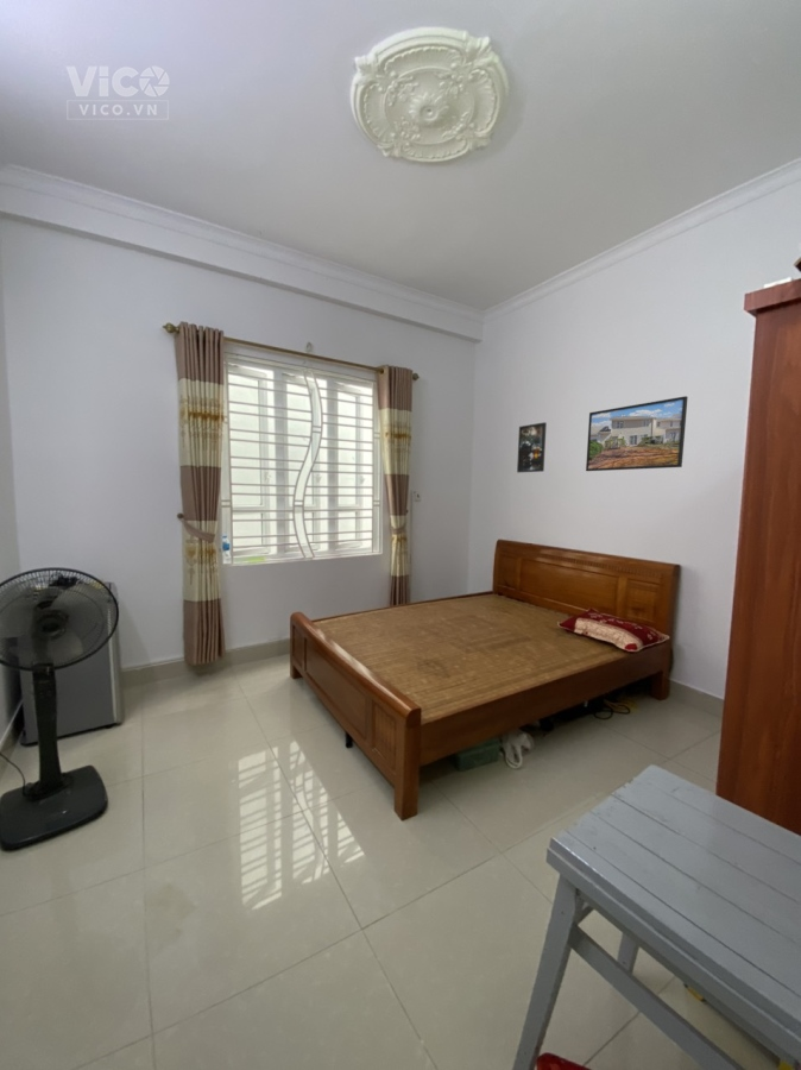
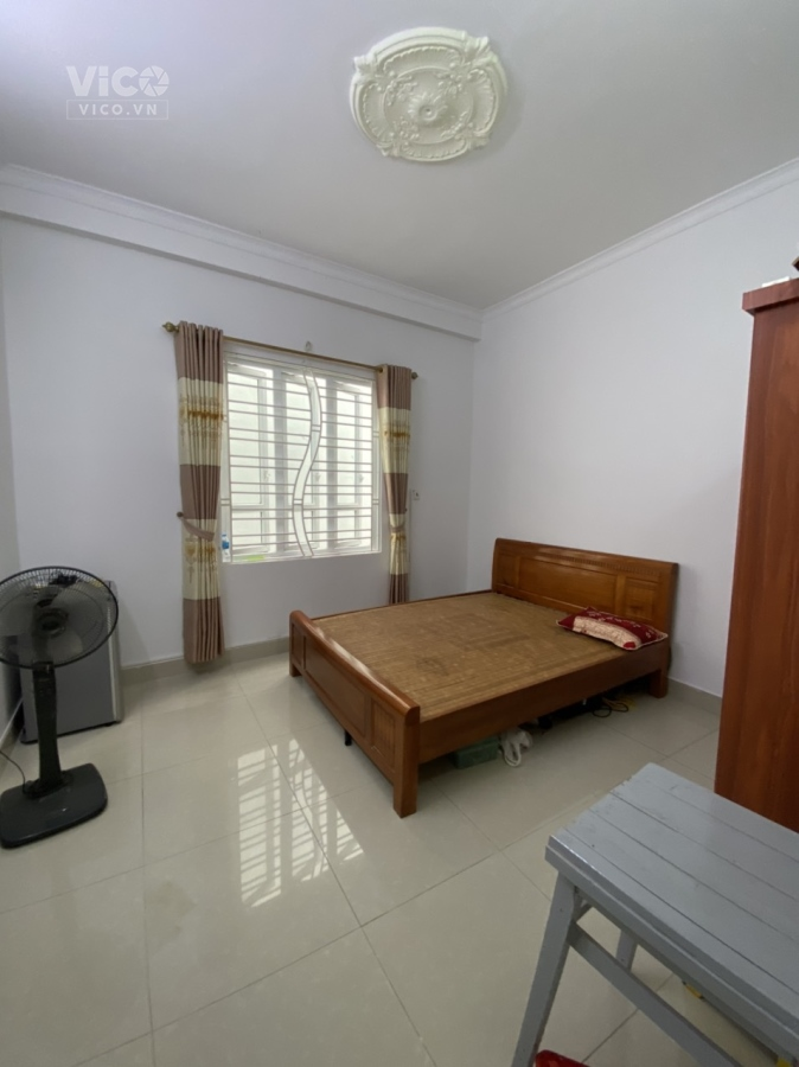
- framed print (530, 448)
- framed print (631, 438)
